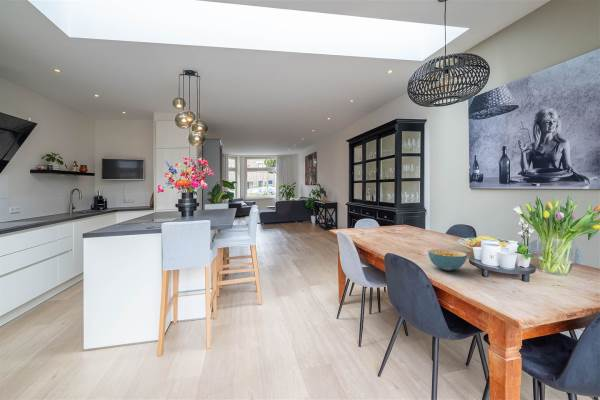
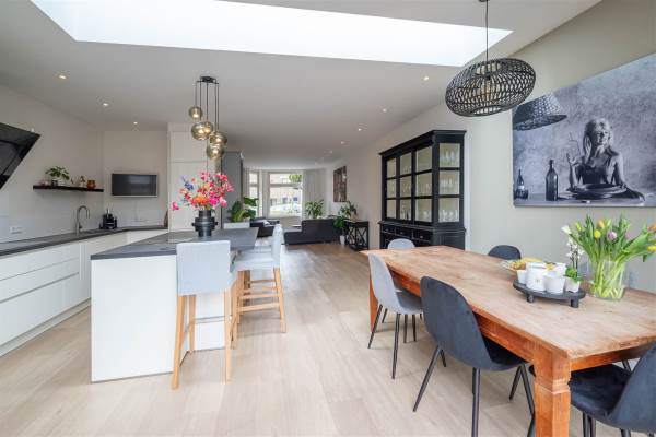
- cereal bowl (446, 260)
